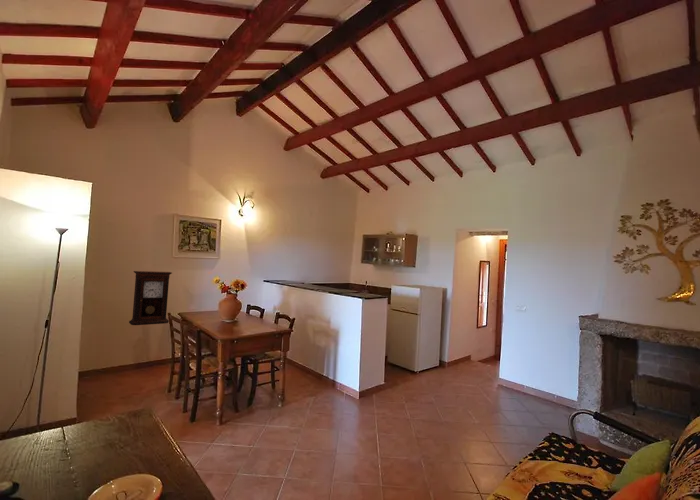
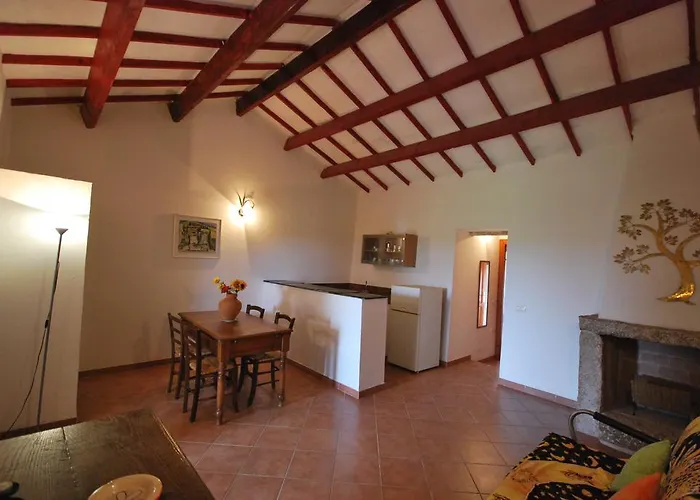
- pendulum clock (151, 297)
